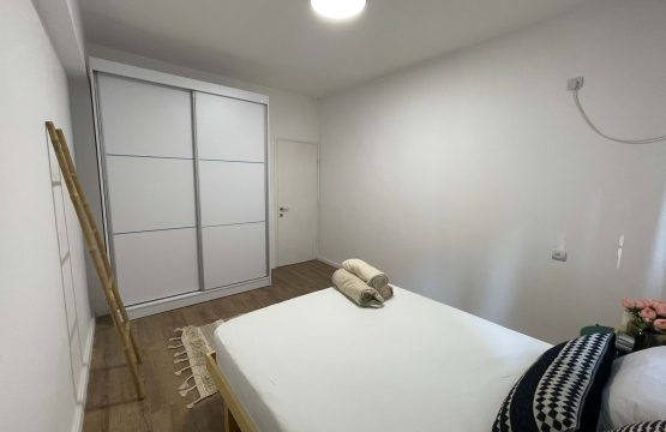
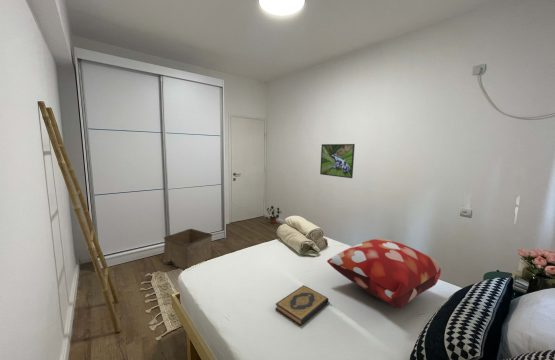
+ potted plant (273, 214)
+ storage bin (188, 247)
+ hardback book (302, 303)
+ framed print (336, 160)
+ decorative pillow (383, 265)
